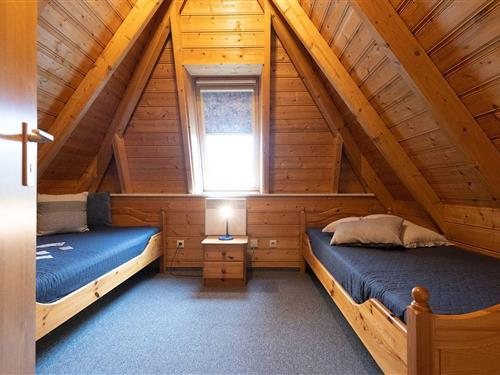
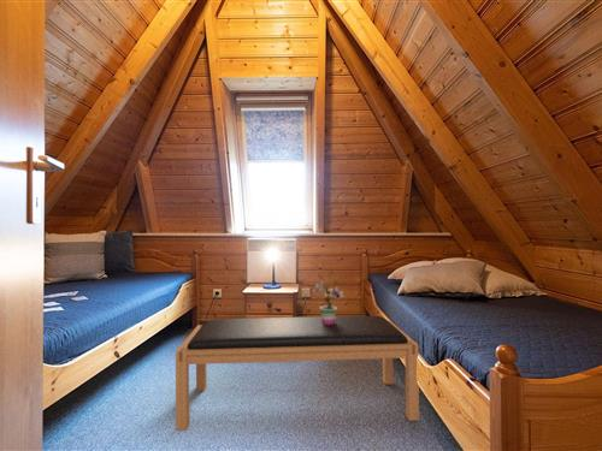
+ bench (297, 360)
+ potted plant (327, 296)
